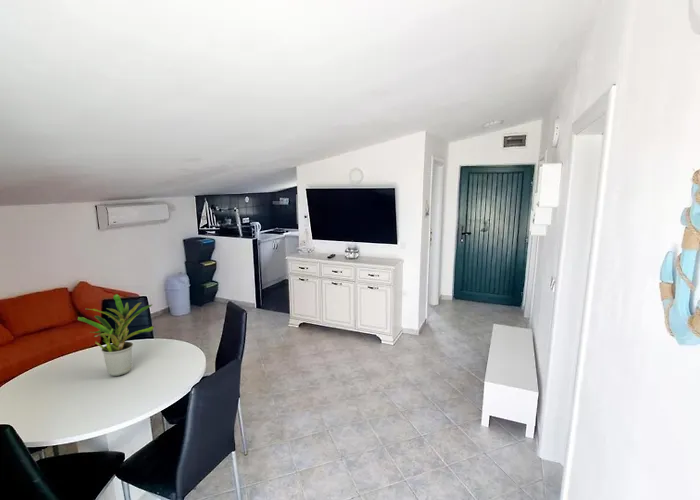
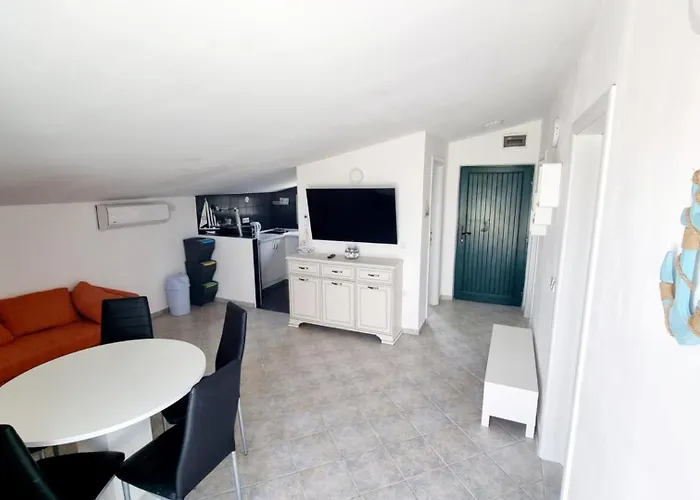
- potted plant (120, 335)
